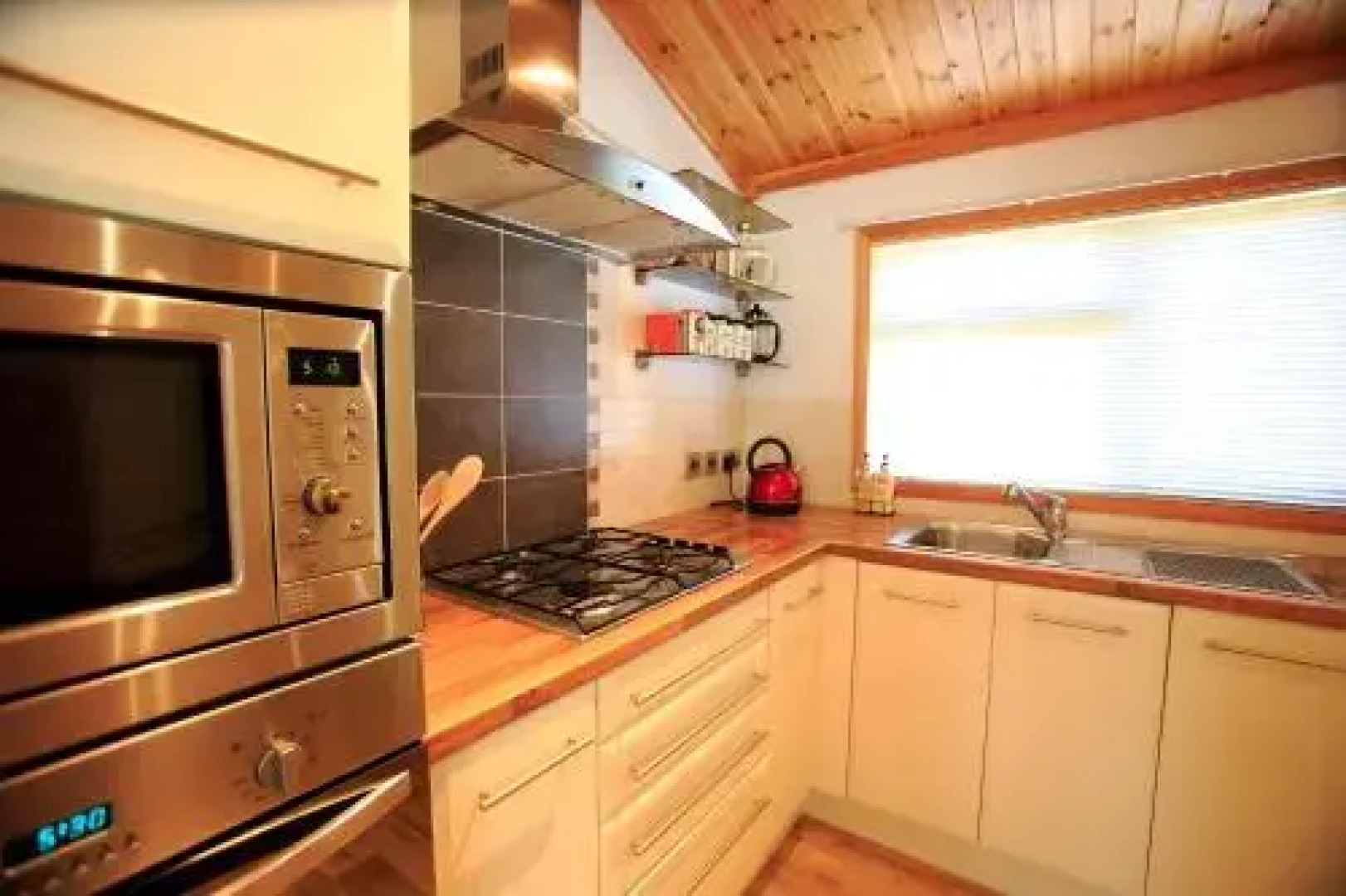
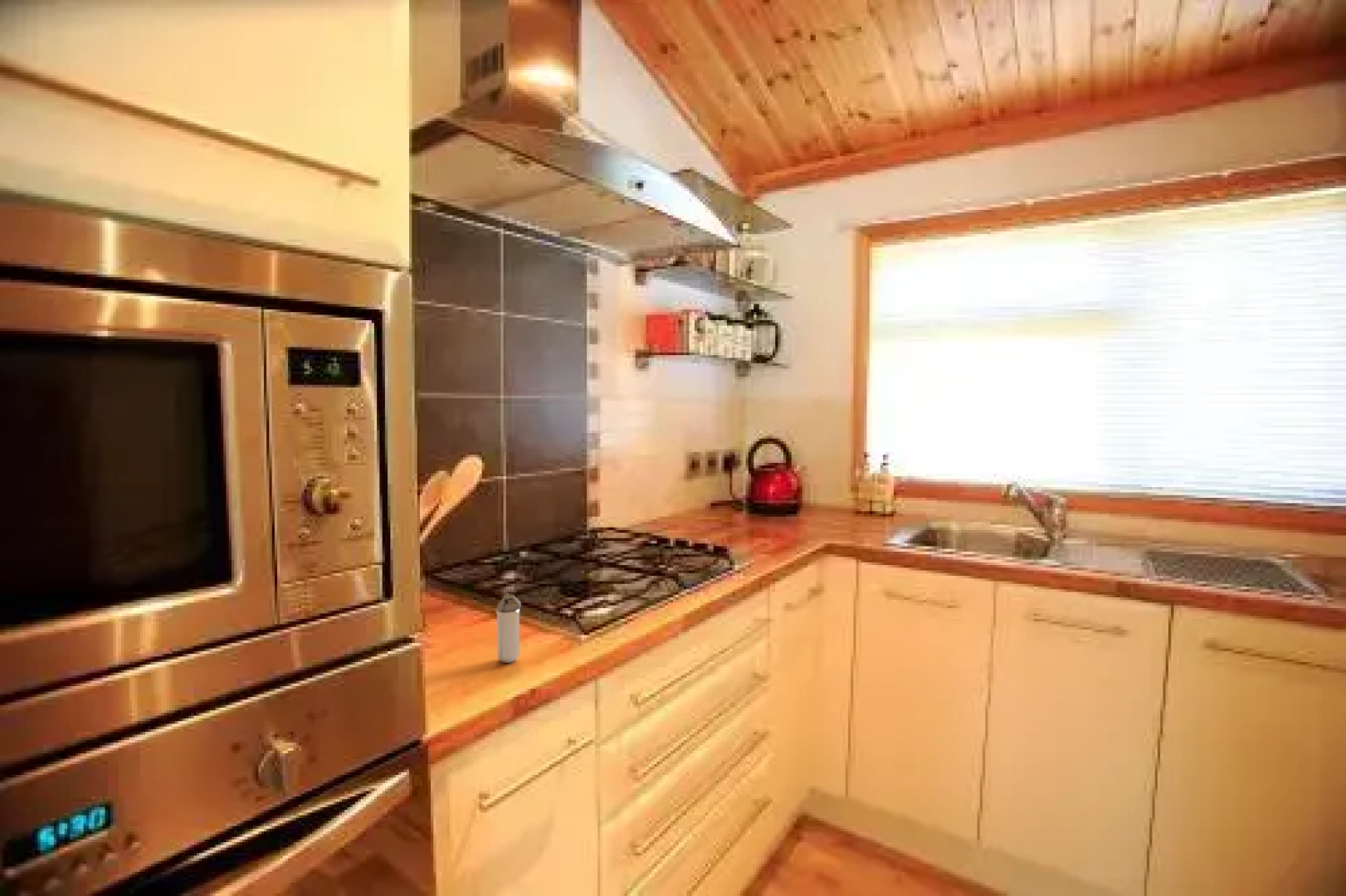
+ shaker (508, 627)
